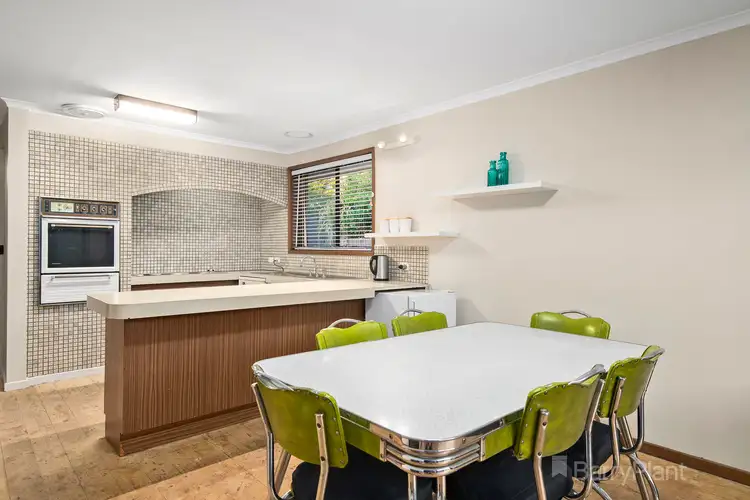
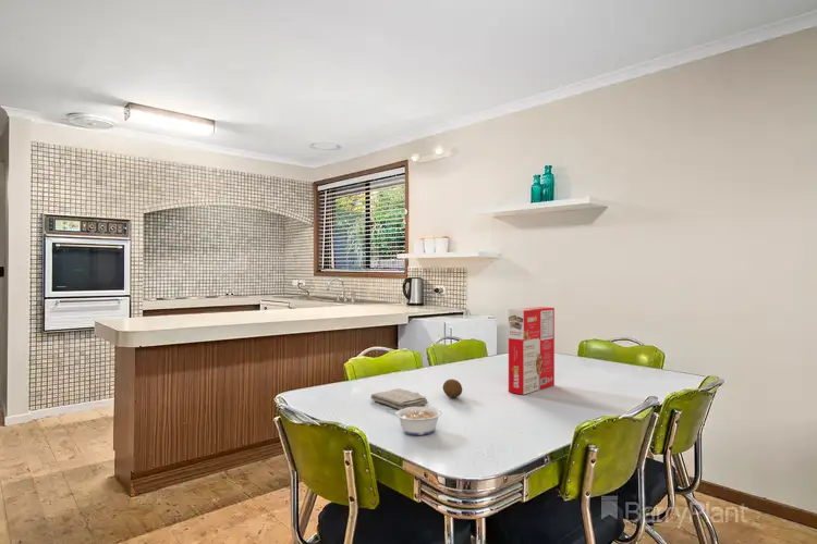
+ cereal box (532, 348)
+ fruit (452, 387)
+ legume (417, 420)
+ washcloth (399, 397)
